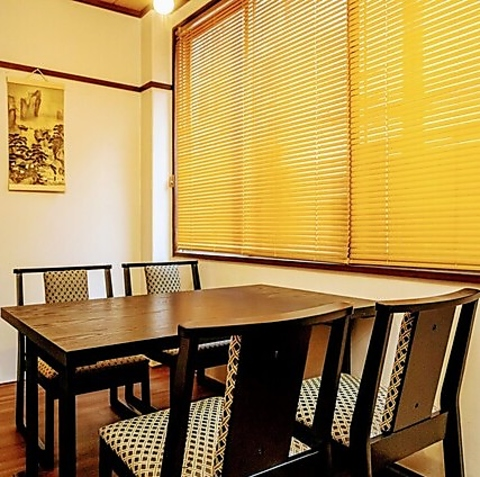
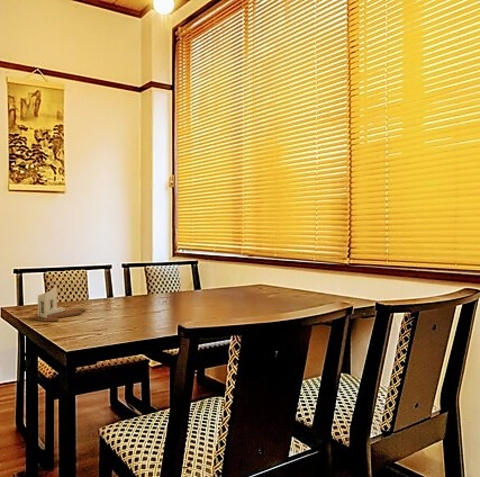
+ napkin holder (56, 301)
